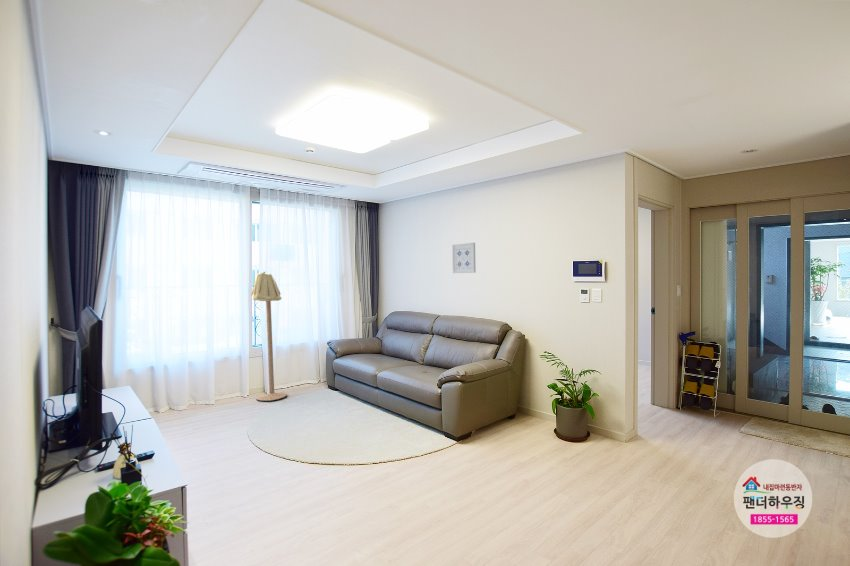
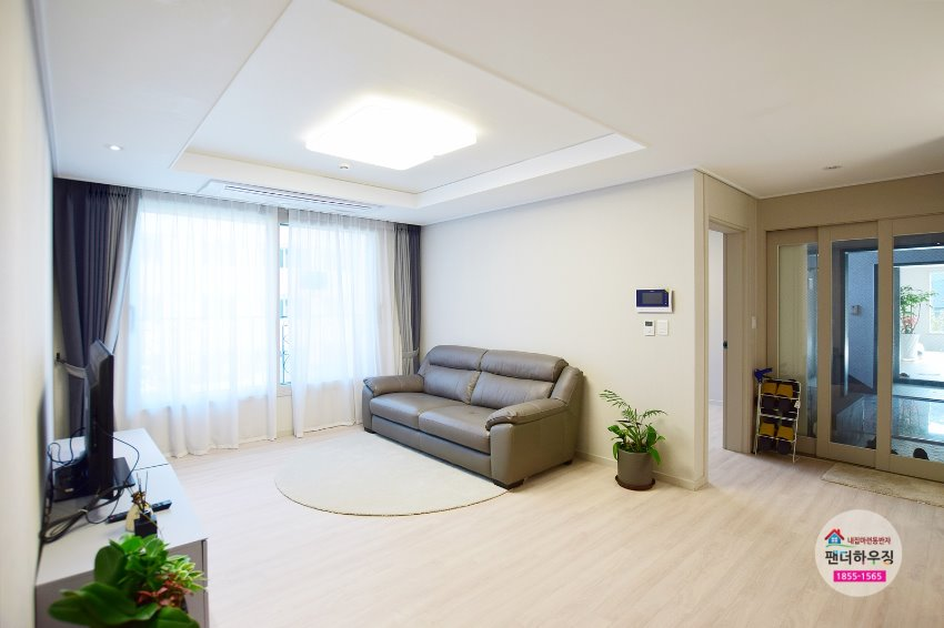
- wall art (463, 258)
- floor lamp (268, 334)
